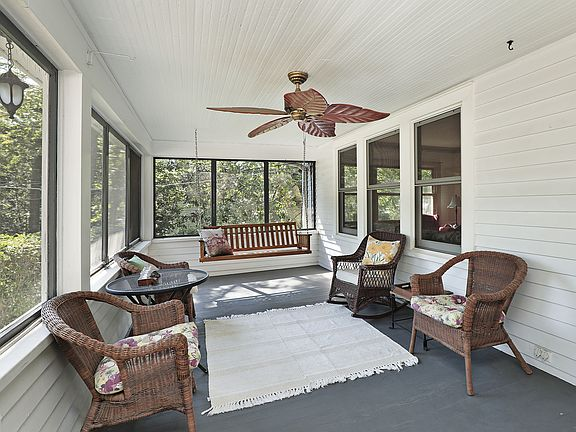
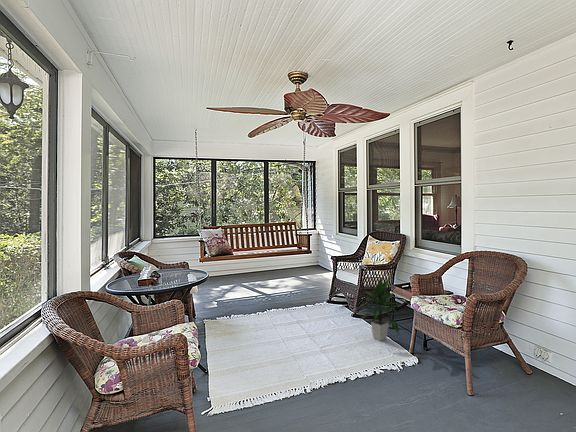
+ indoor plant (380, 309)
